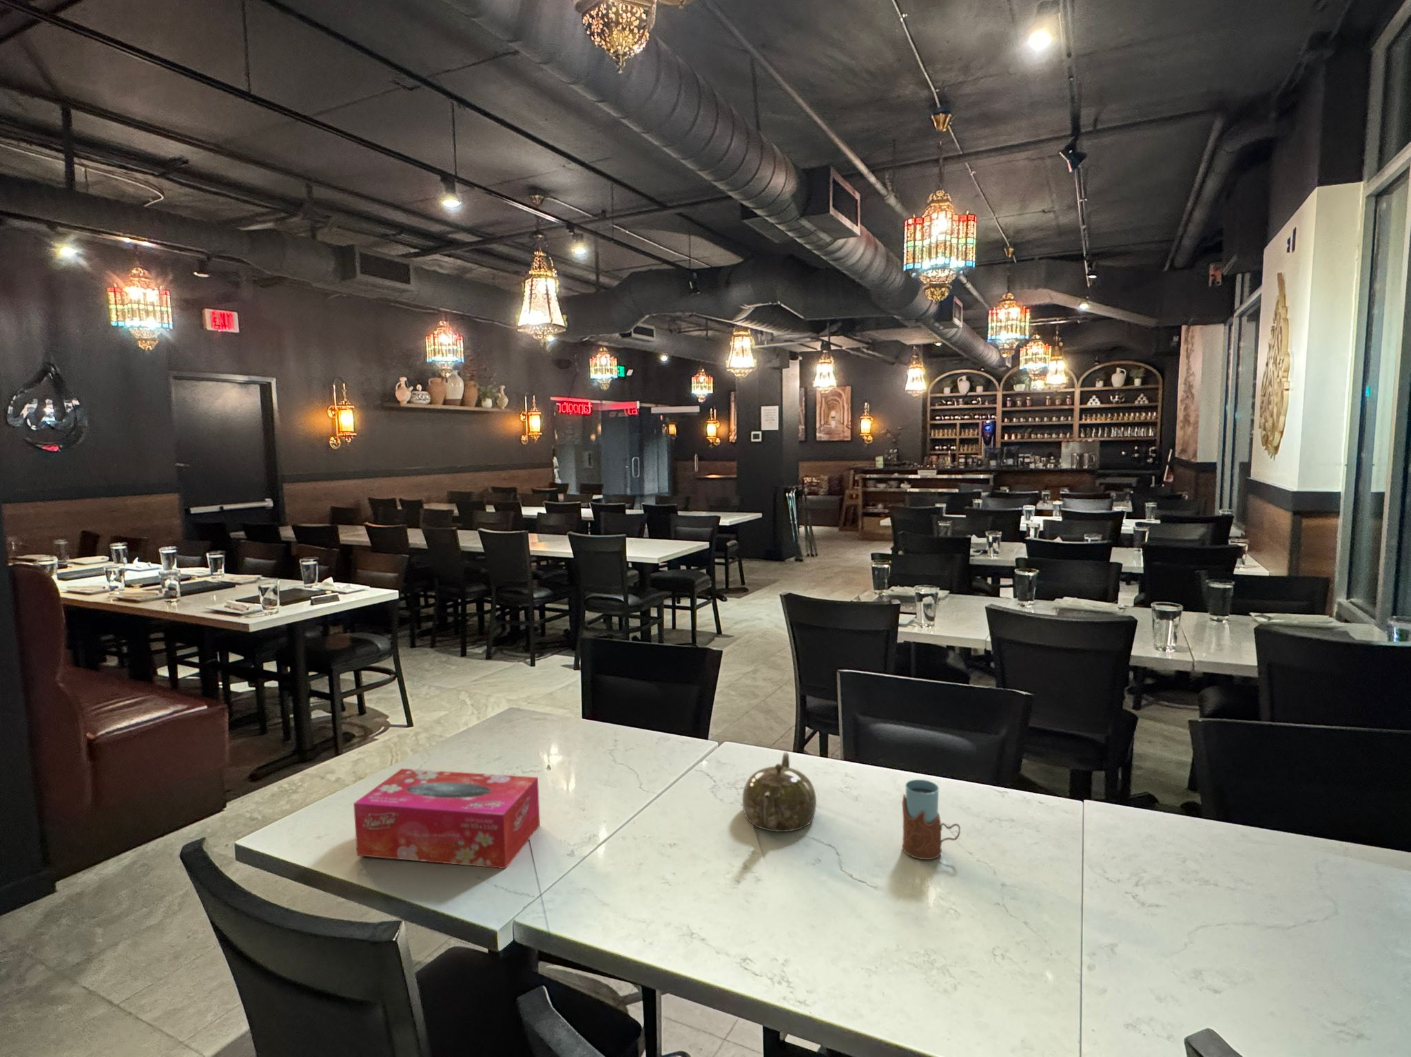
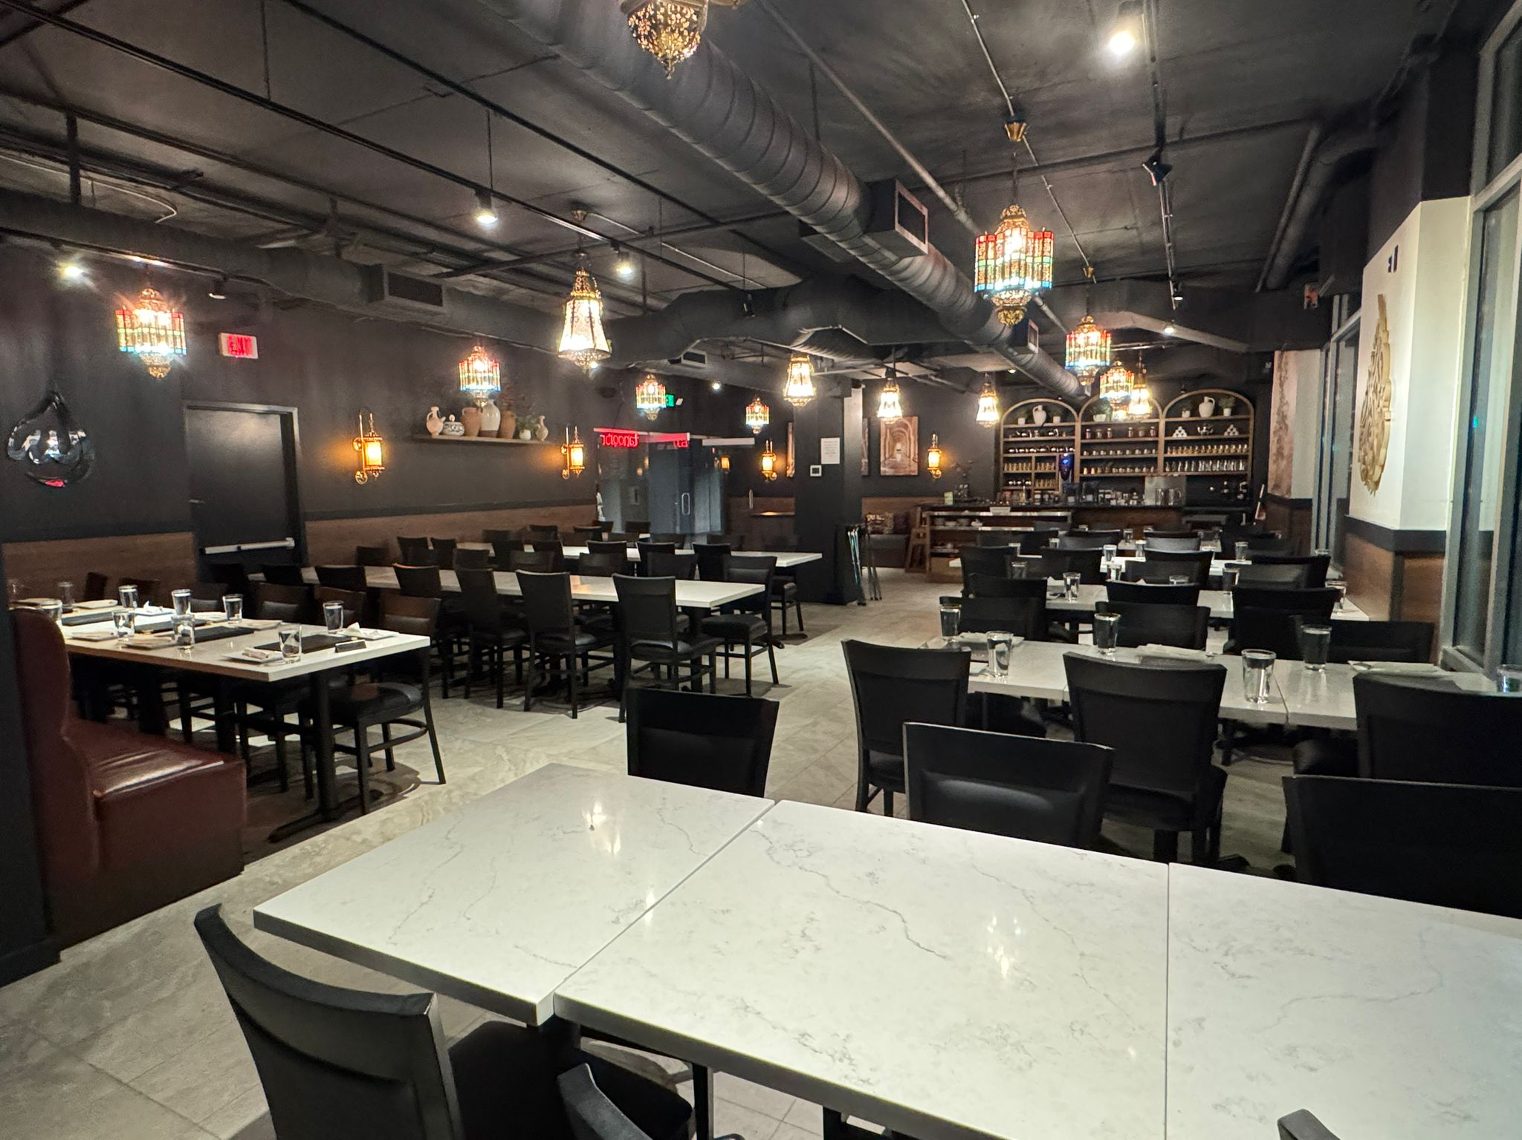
- drinking glass (931, 819)
- teapot (778, 793)
- tissue box (450, 815)
